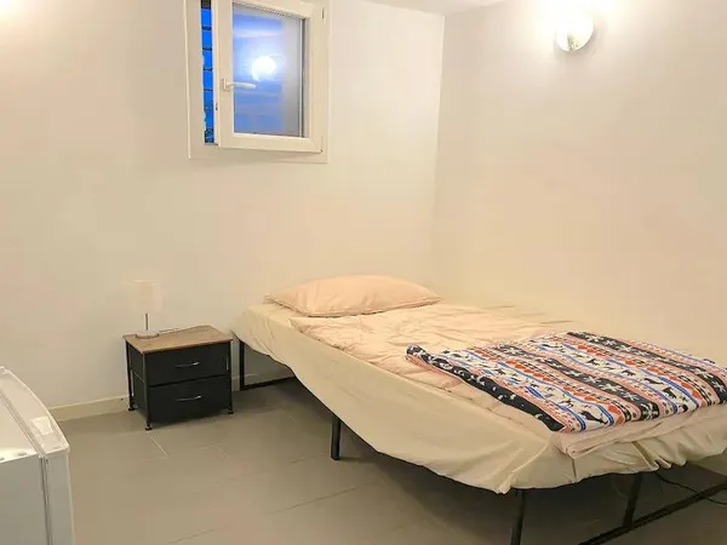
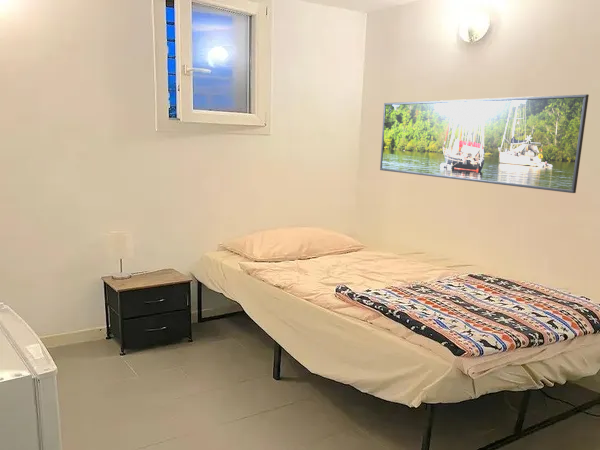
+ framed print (462, 140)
